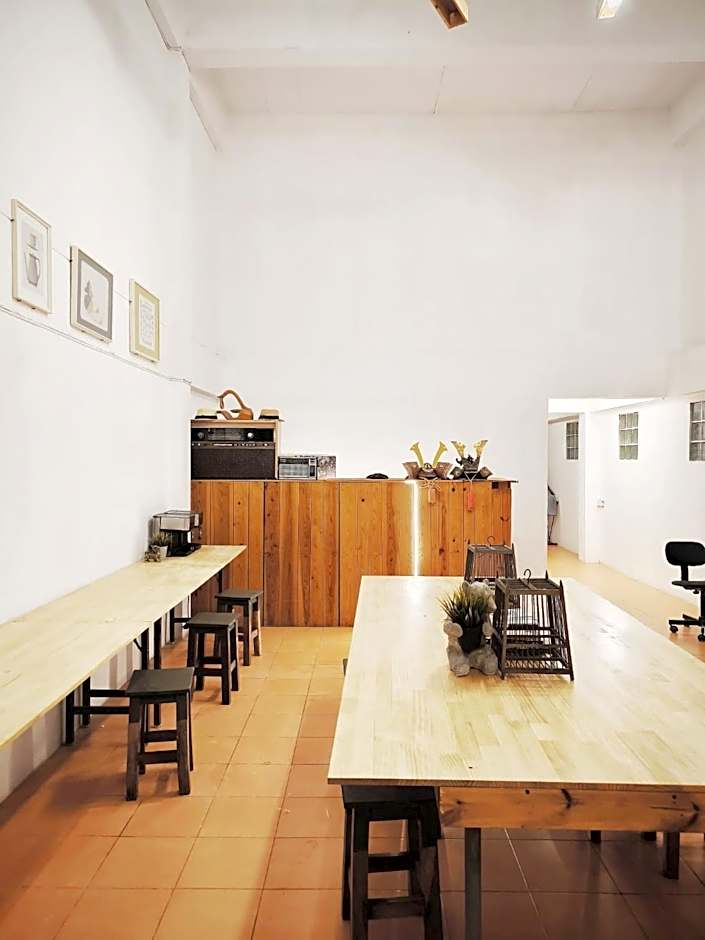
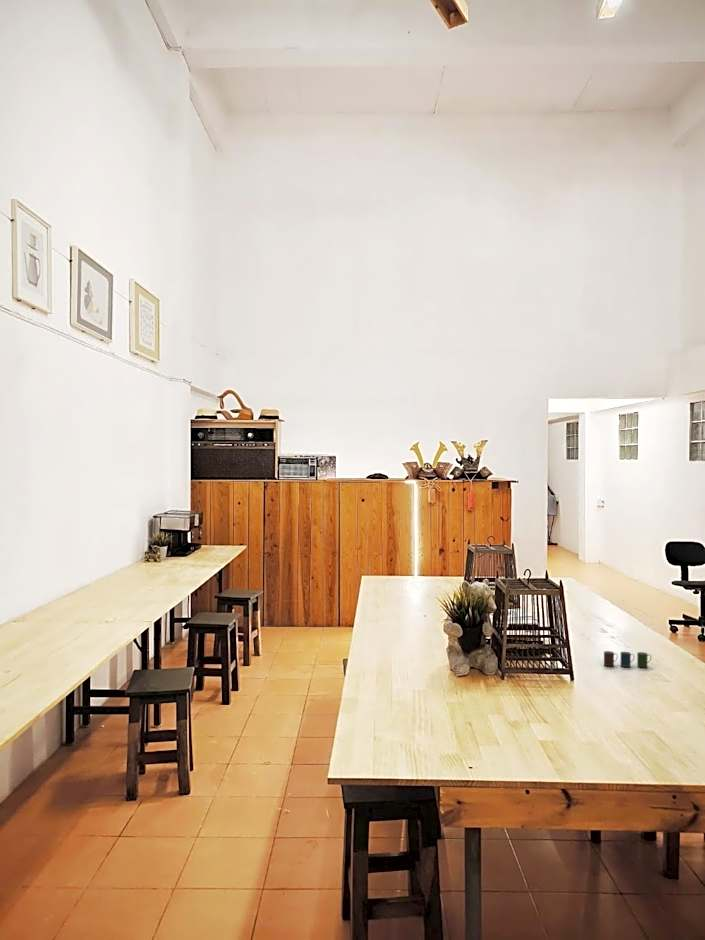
+ cup (627, 654)
